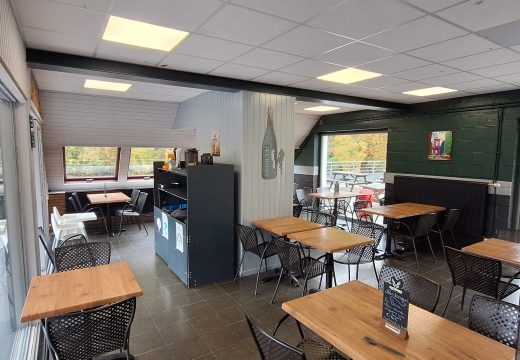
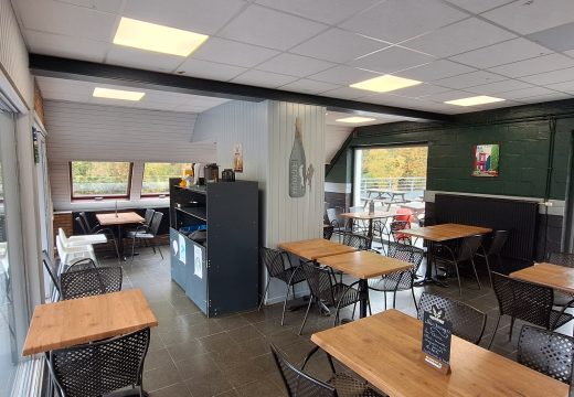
- spoon (383, 345)
